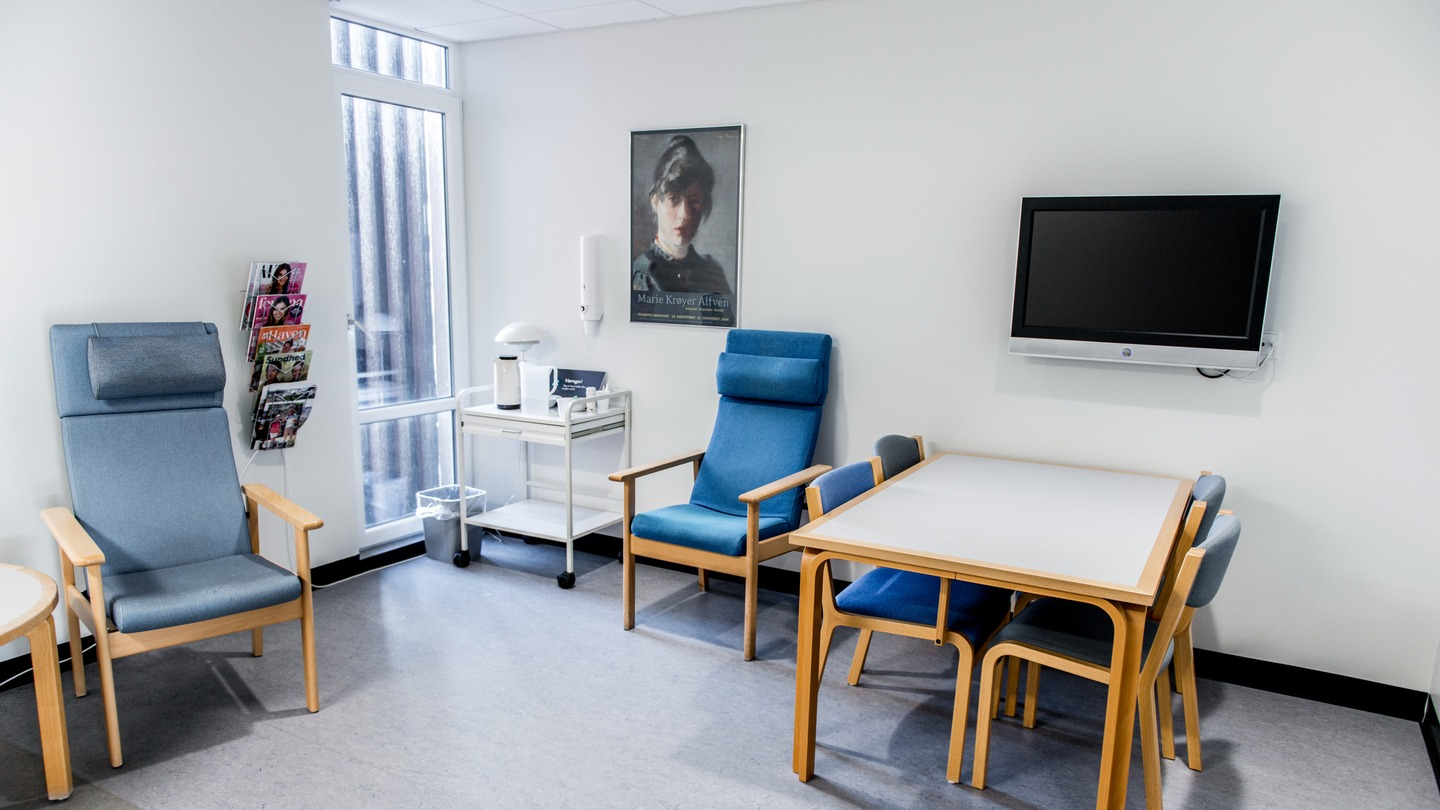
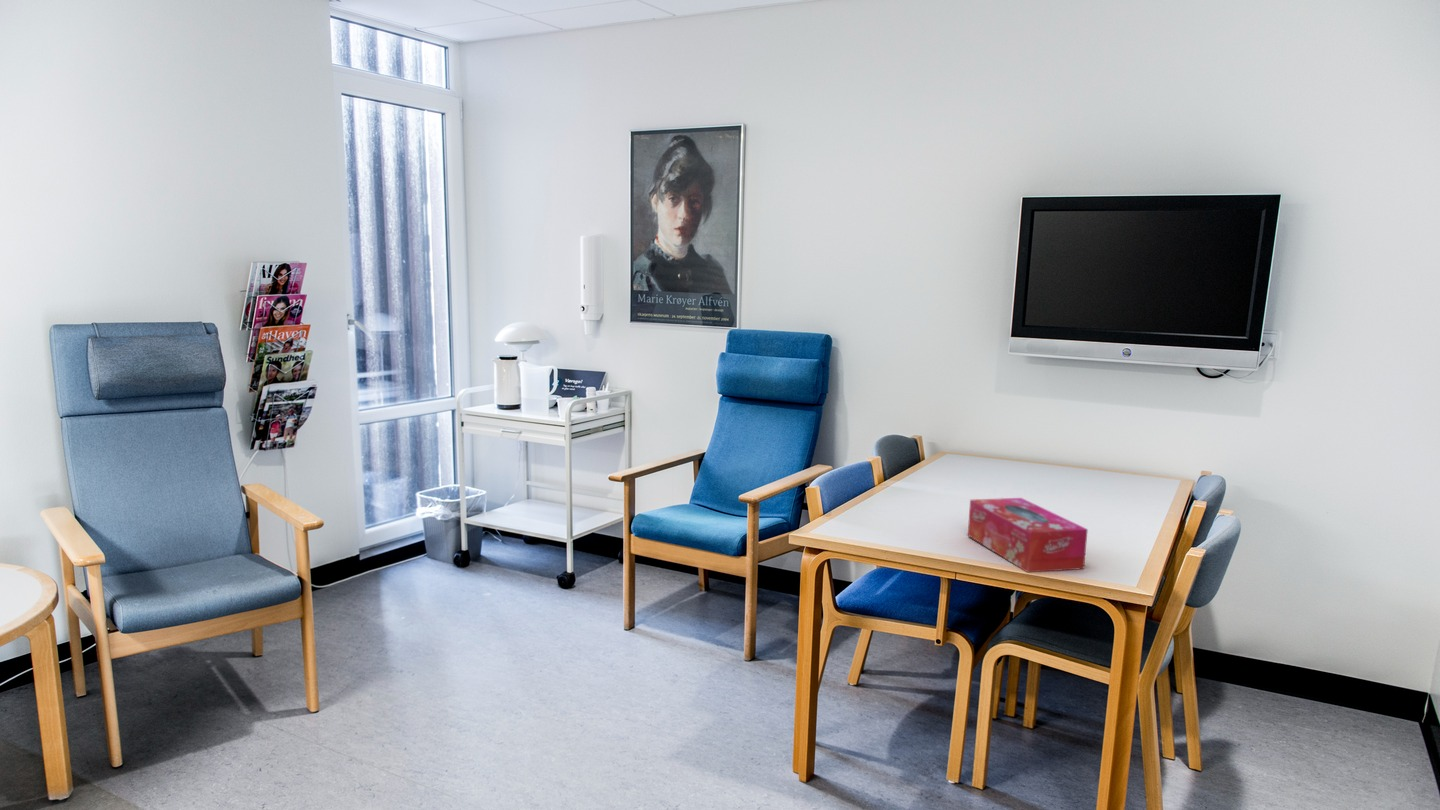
+ tissue box (1024, 532)
